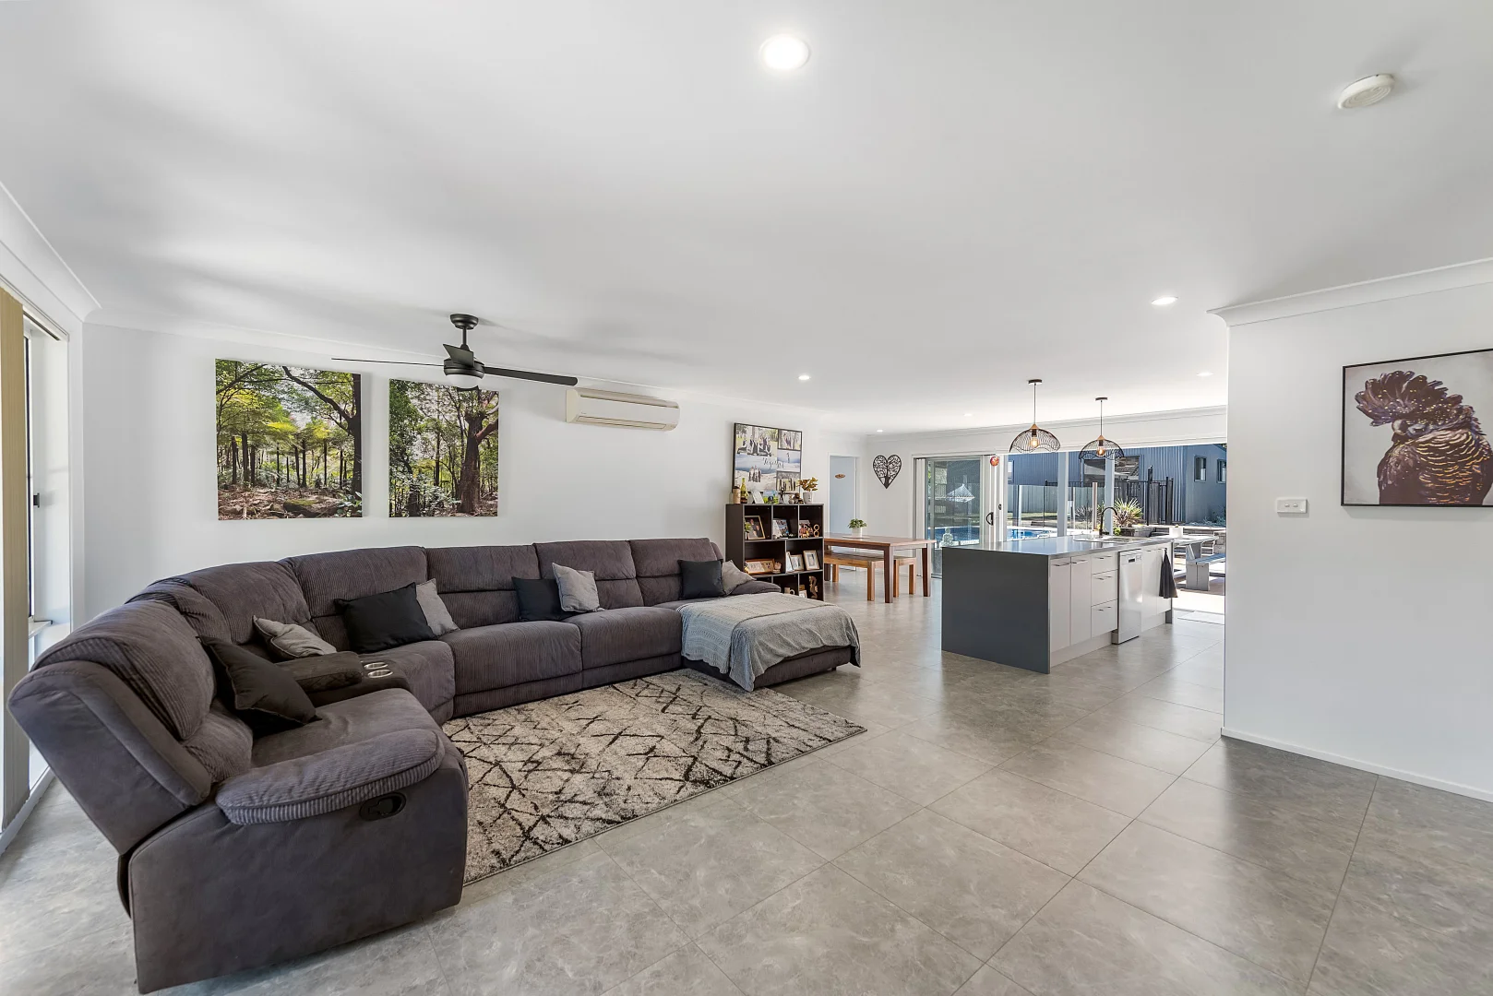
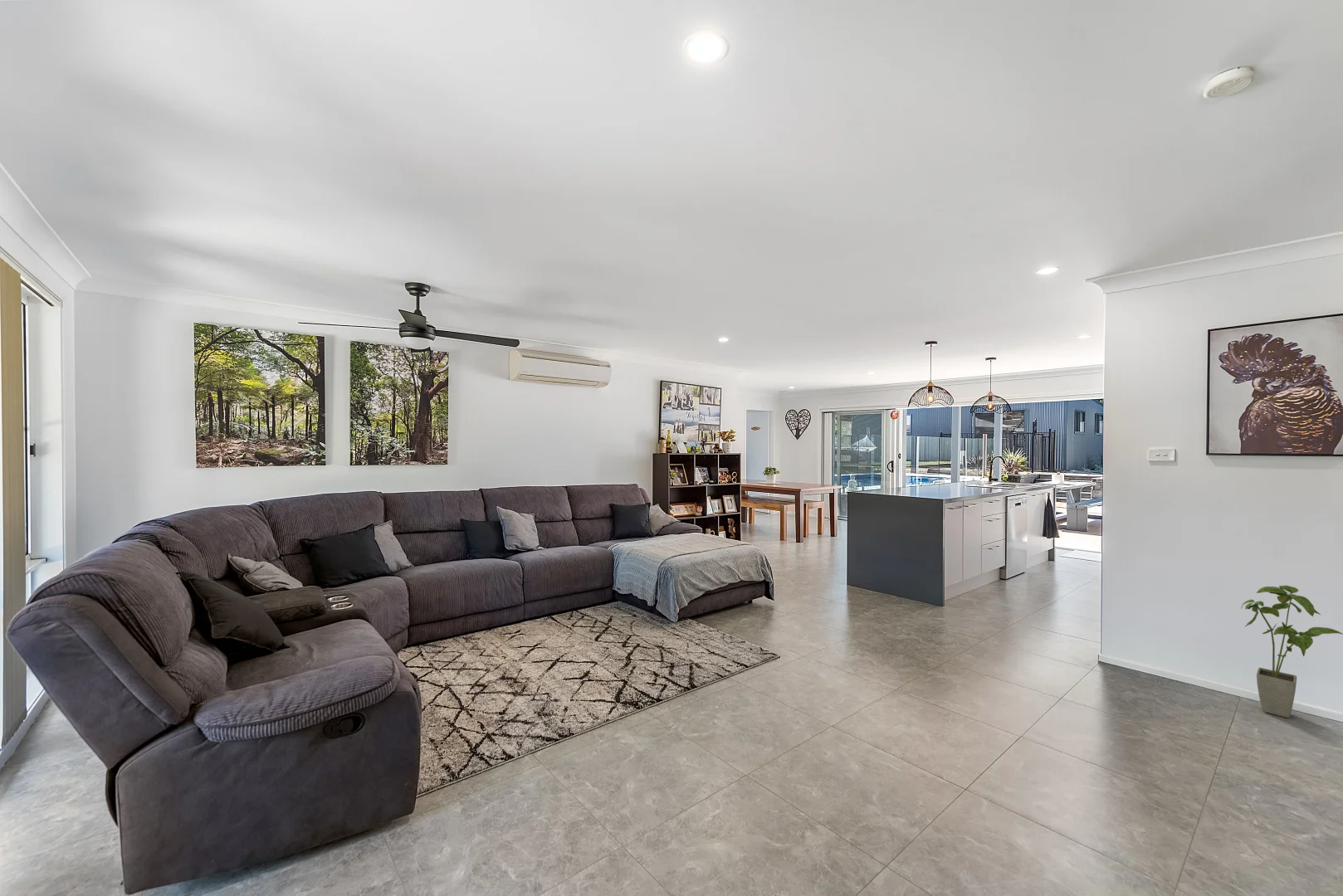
+ house plant (1291, 651)
